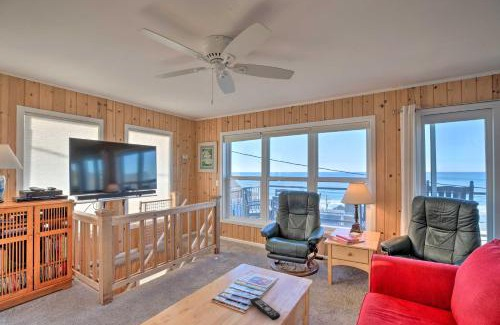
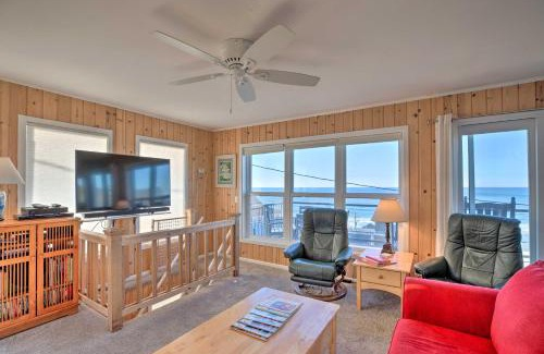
- remote control (264, 308)
